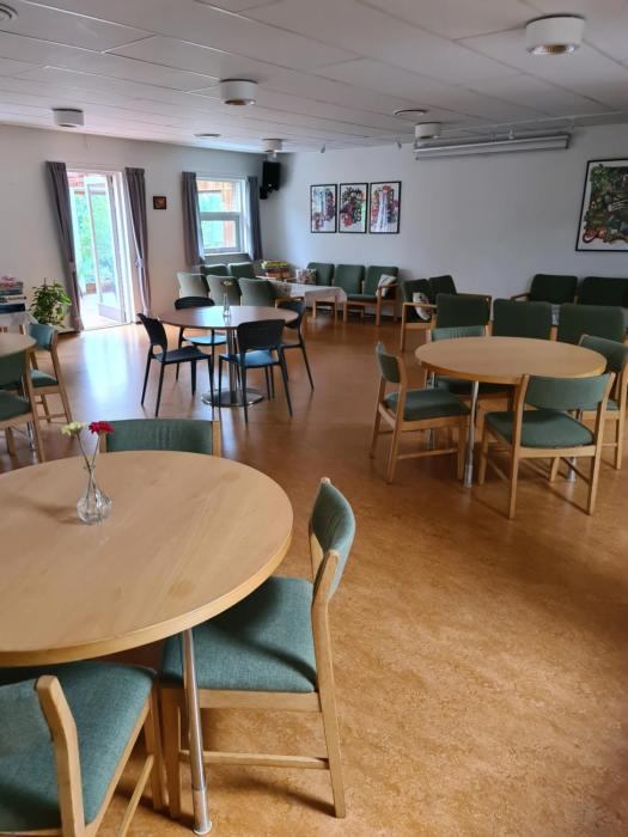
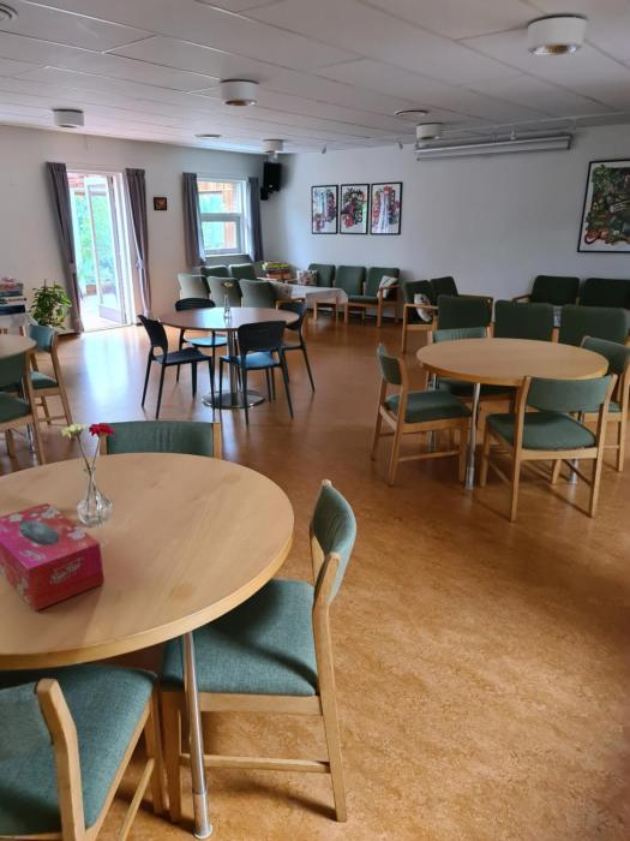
+ tissue box (41, 551)
